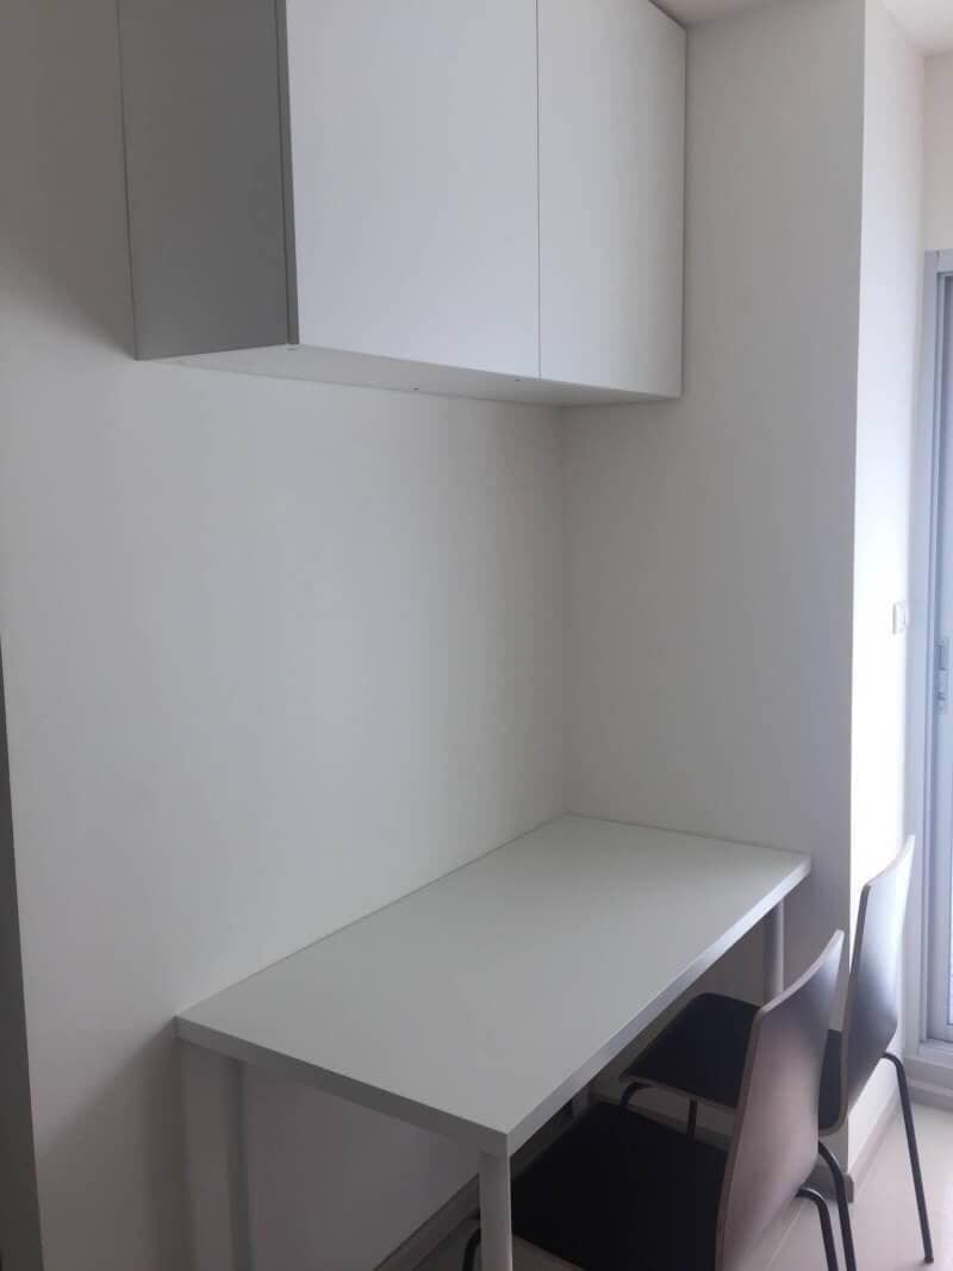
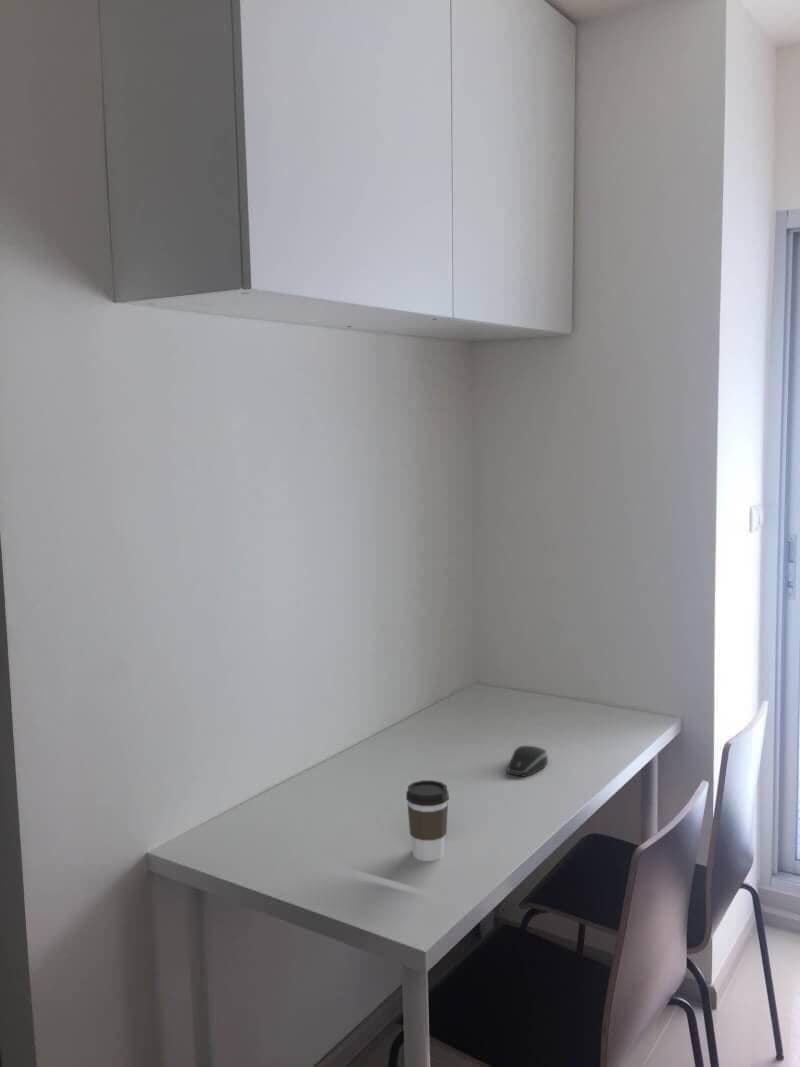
+ coffee cup (427, 821)
+ computer mouse (527, 758)
